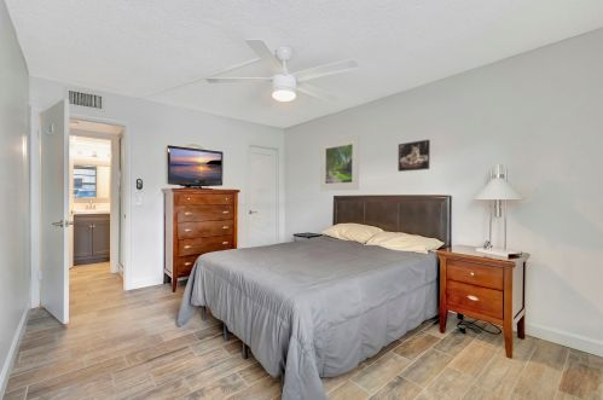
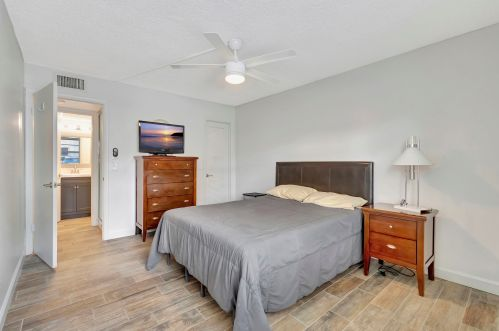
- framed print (413, 156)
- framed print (338, 164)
